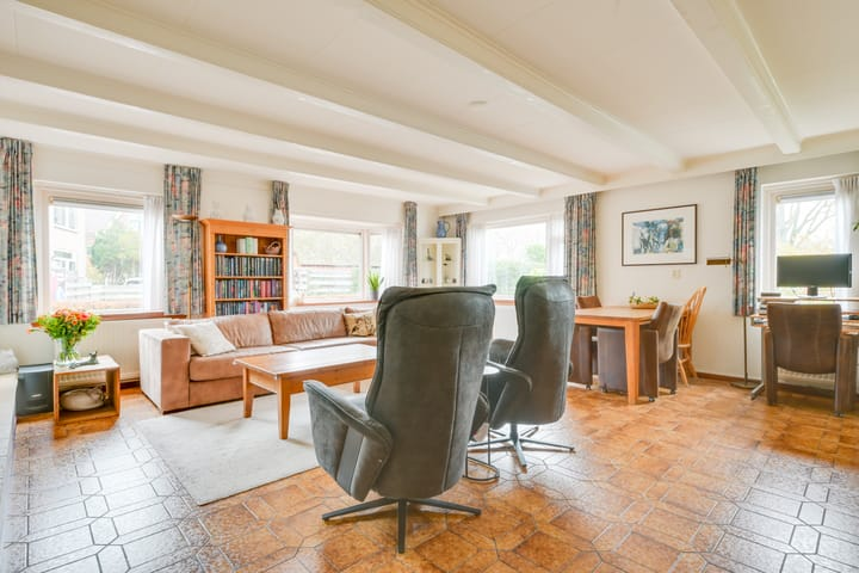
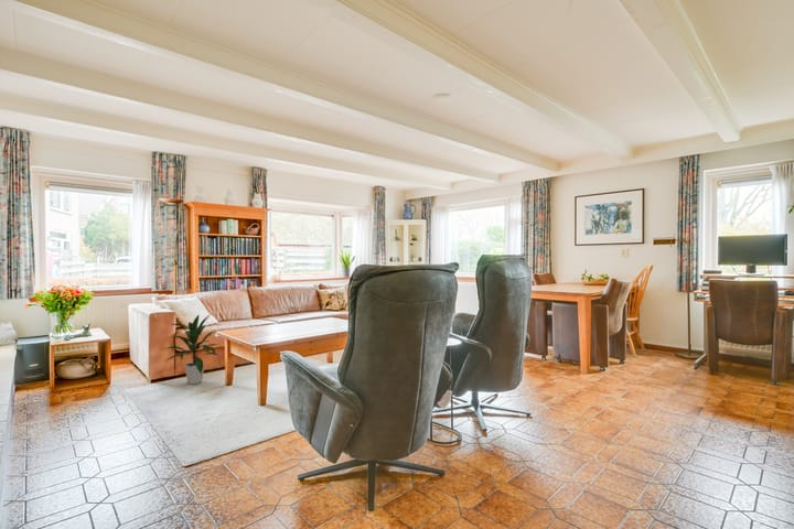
+ indoor plant (193, 348)
